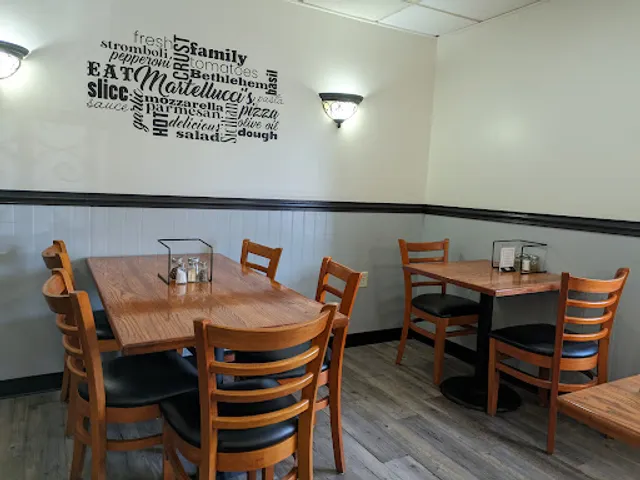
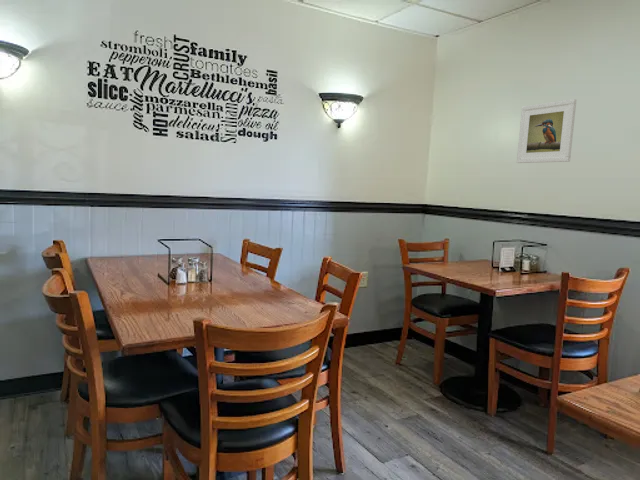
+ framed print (544, 132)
